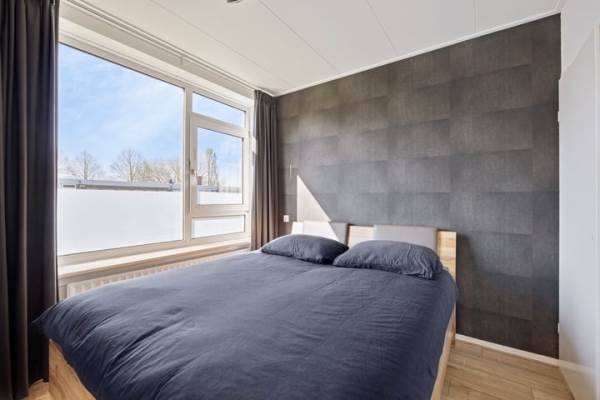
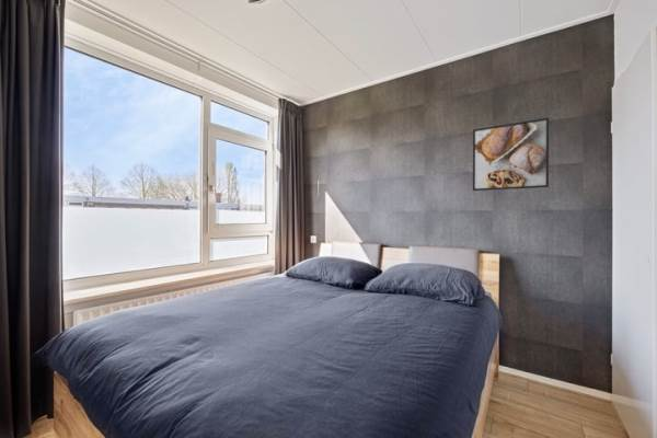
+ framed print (508, 157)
